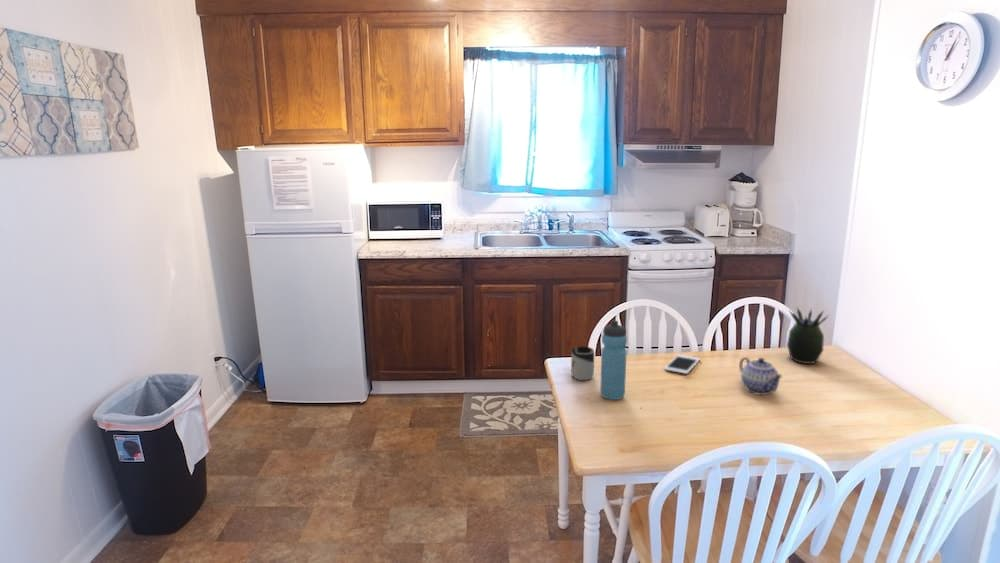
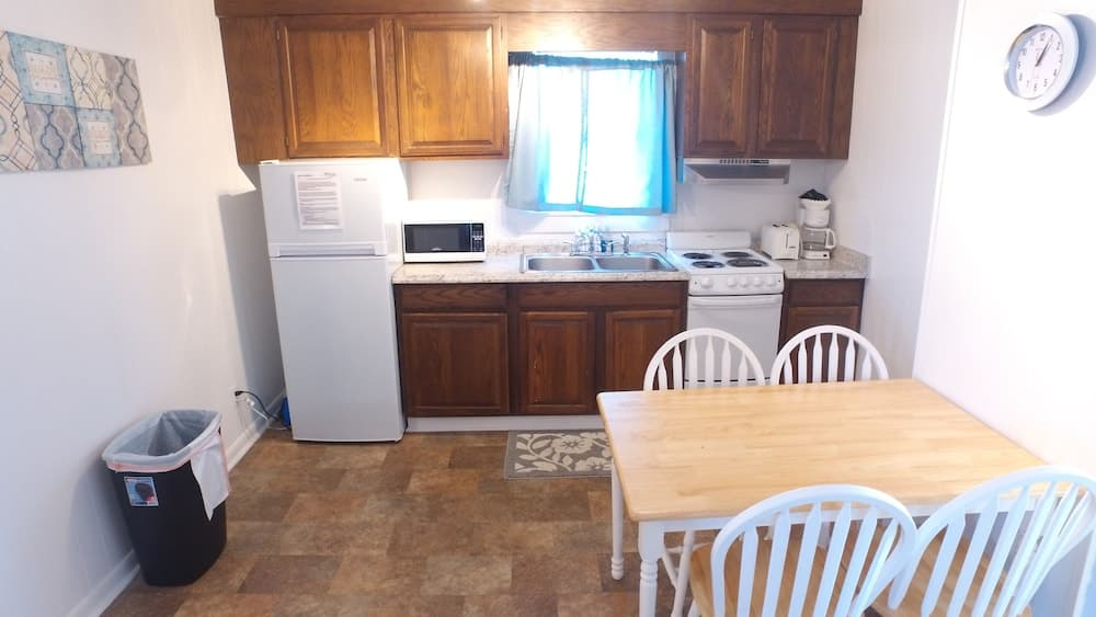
- water bottle (613, 358)
- teapot (760, 374)
- succulent plant (806, 335)
- cup (580, 361)
- cell phone (682, 363)
